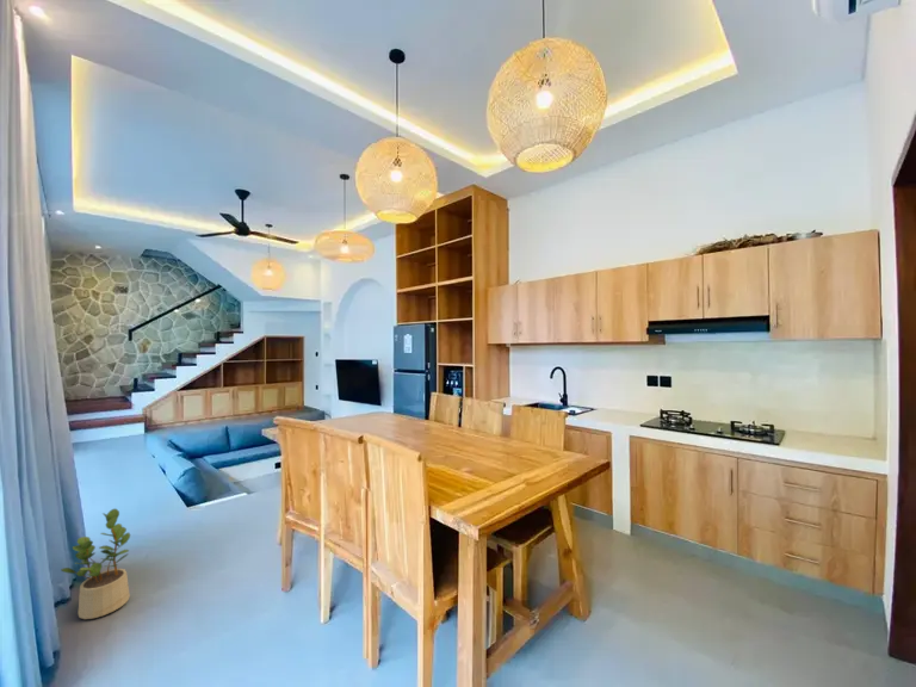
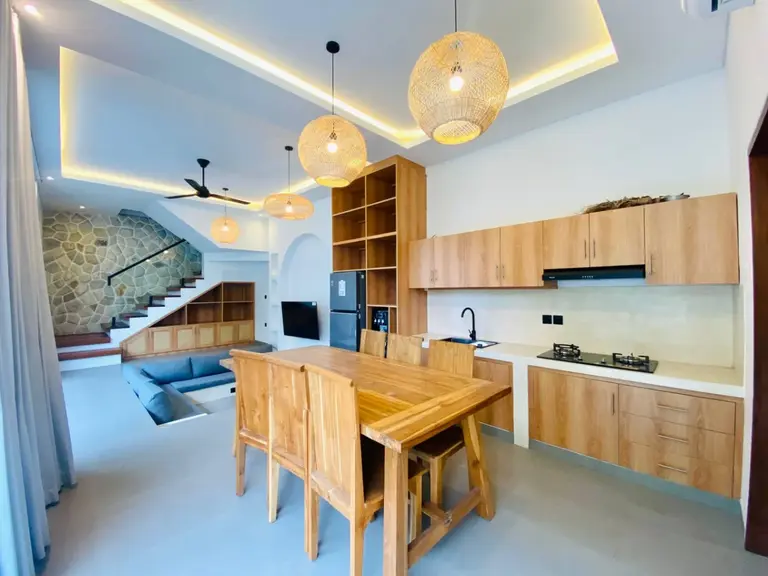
- potted plant (94, 562)
